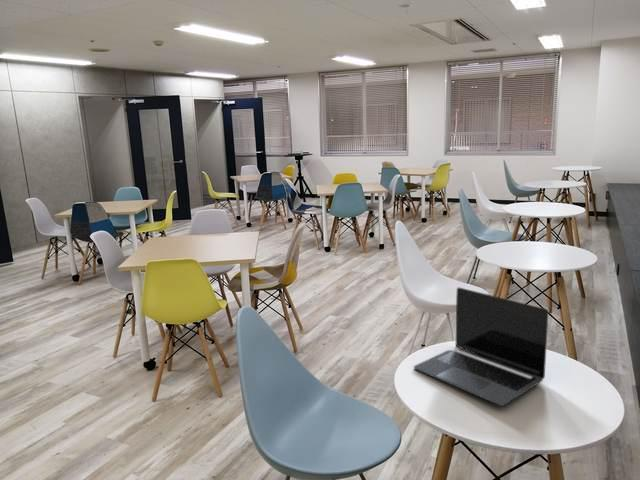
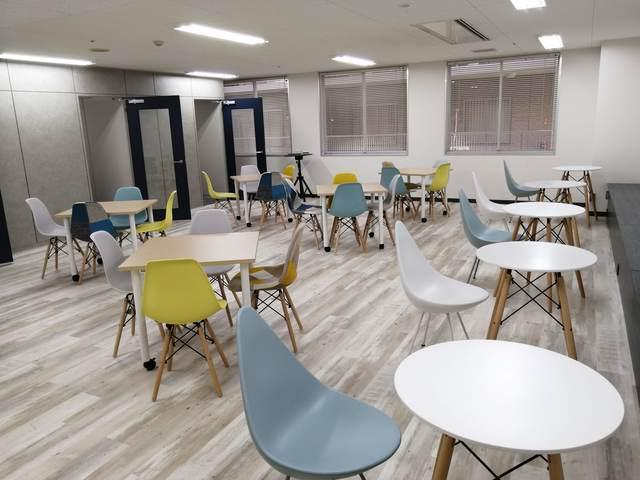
- laptop (477, 340)
